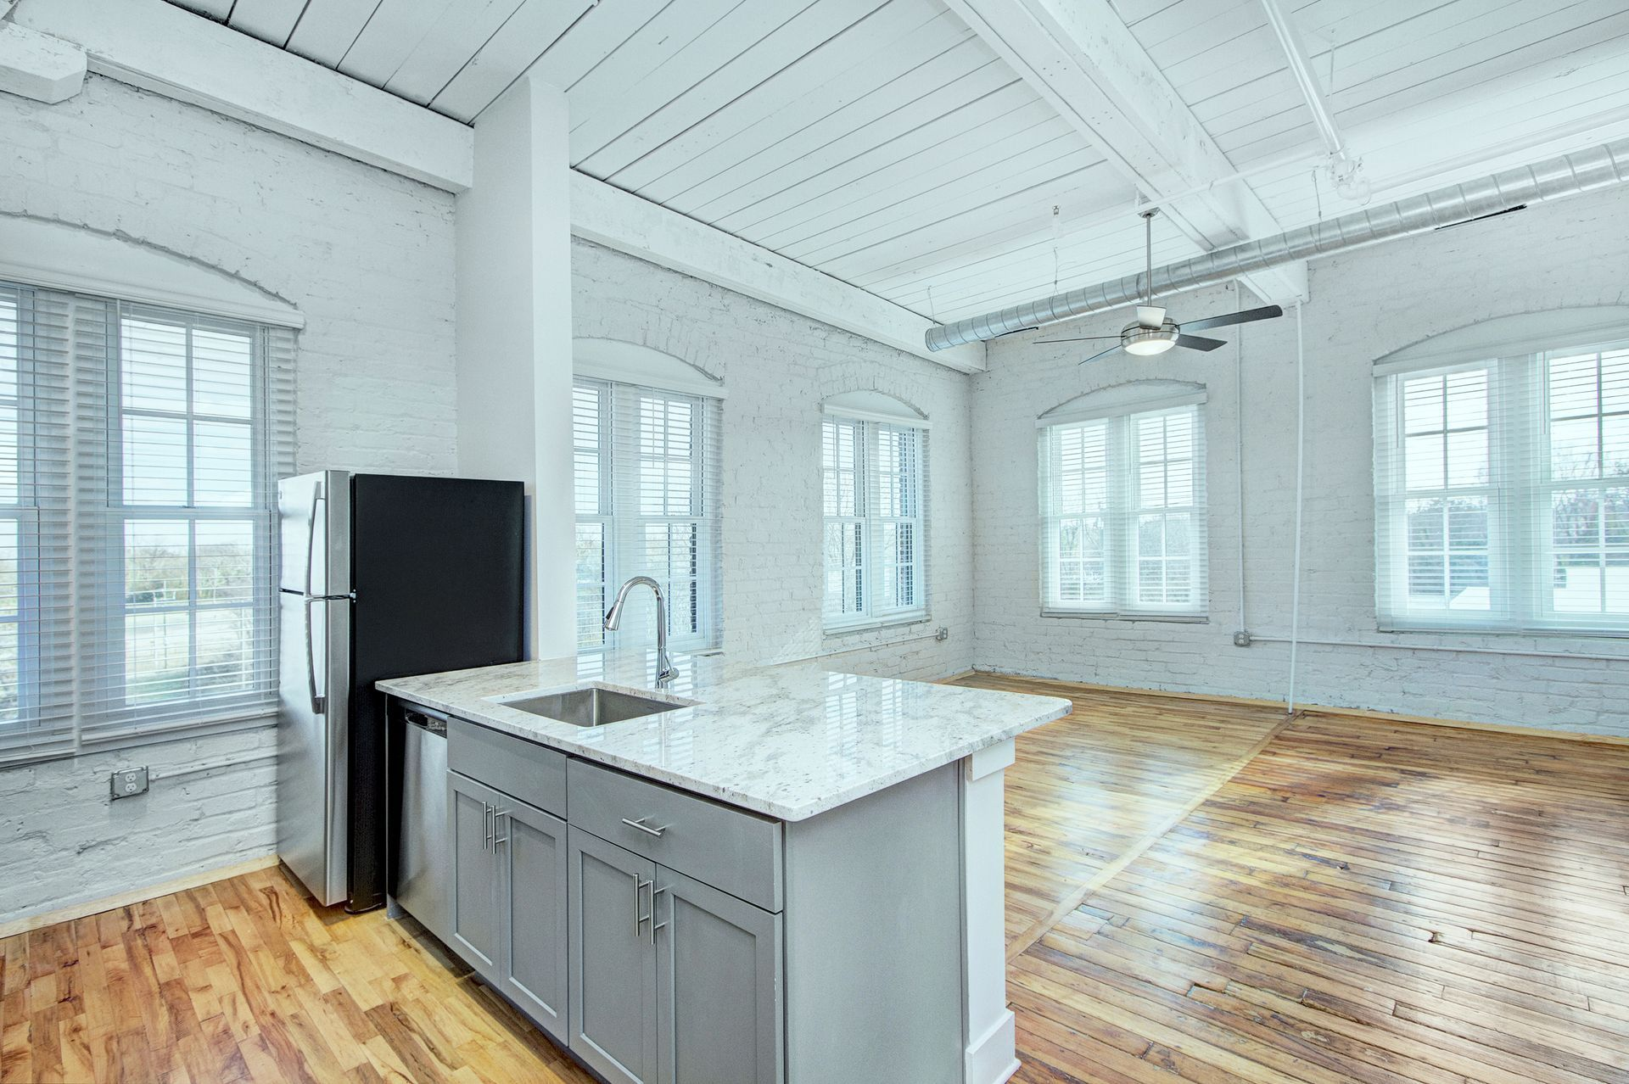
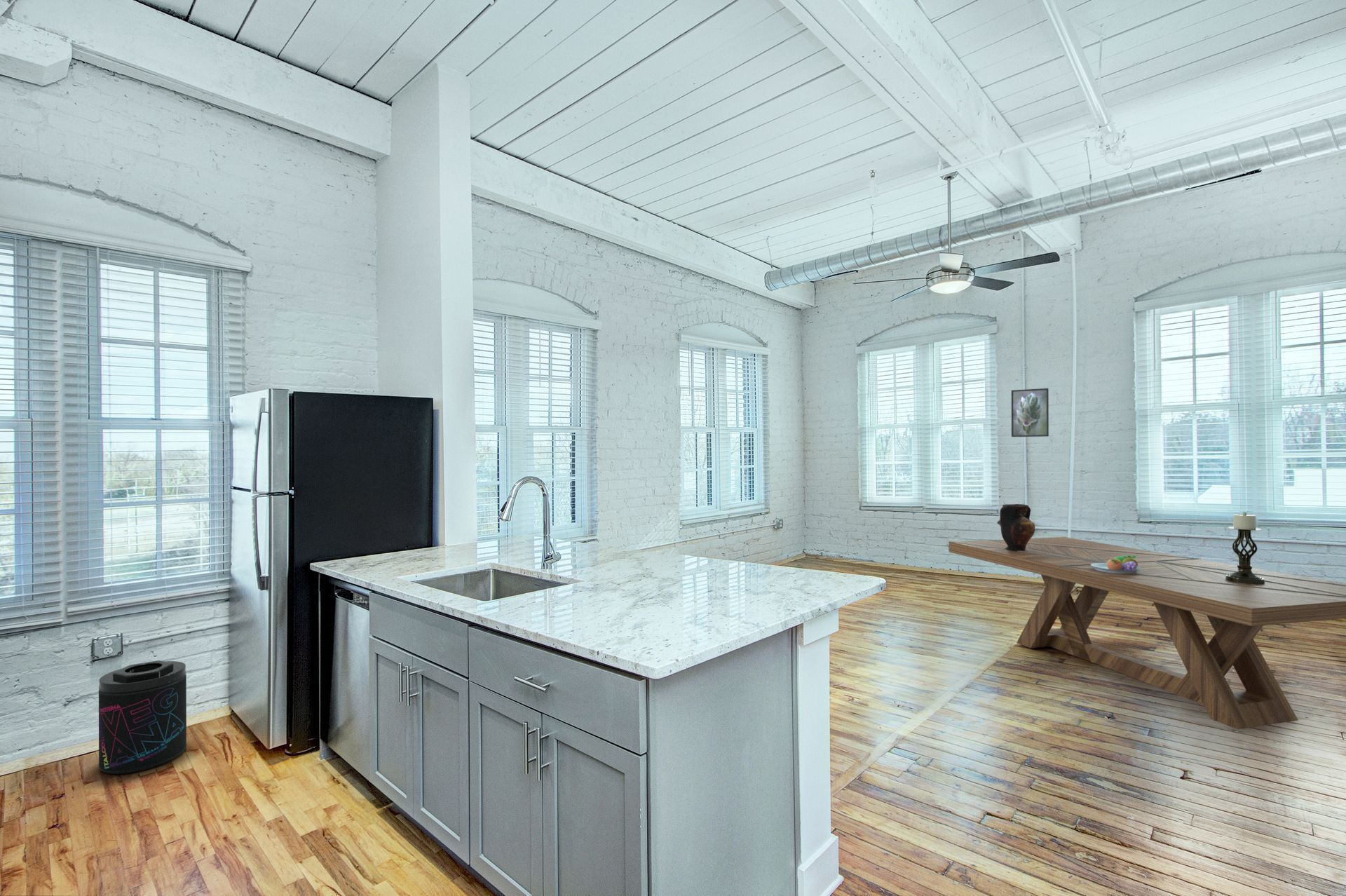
+ candle holder (1244, 545)
+ supplement container (144, 713)
+ dining table (1136, 597)
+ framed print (1029, 413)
+ fruit bowl (1117, 561)
+ vase (1015, 526)
